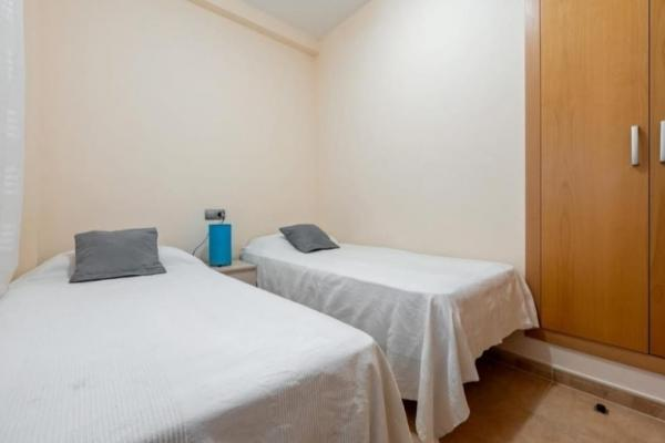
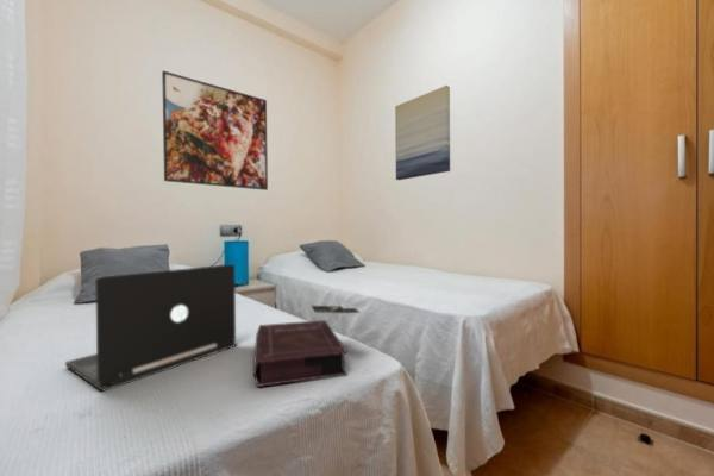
+ laptop (156, 312)
+ book (305, 332)
+ wall art (420, 136)
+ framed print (220, 136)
